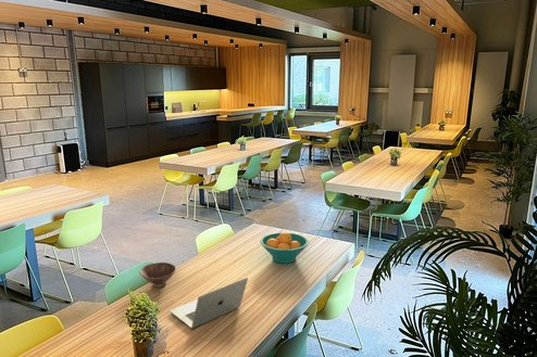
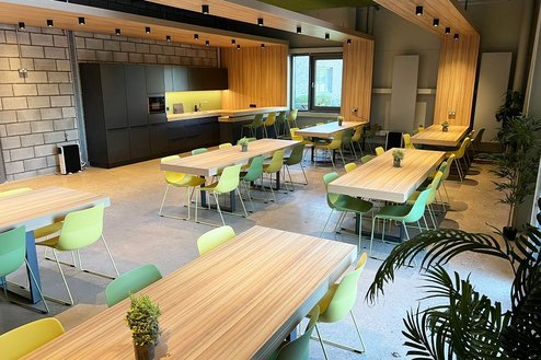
- laptop (208, 295)
- fruit bowl (284, 245)
- bowl (158, 277)
